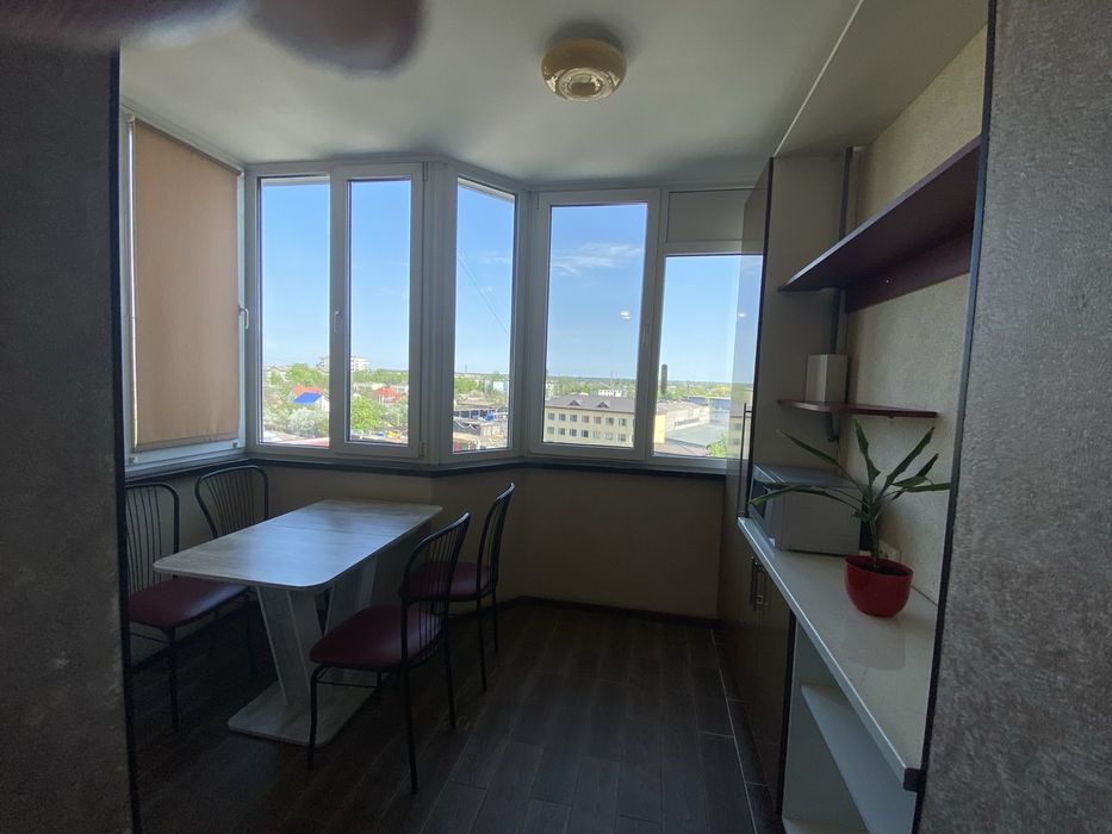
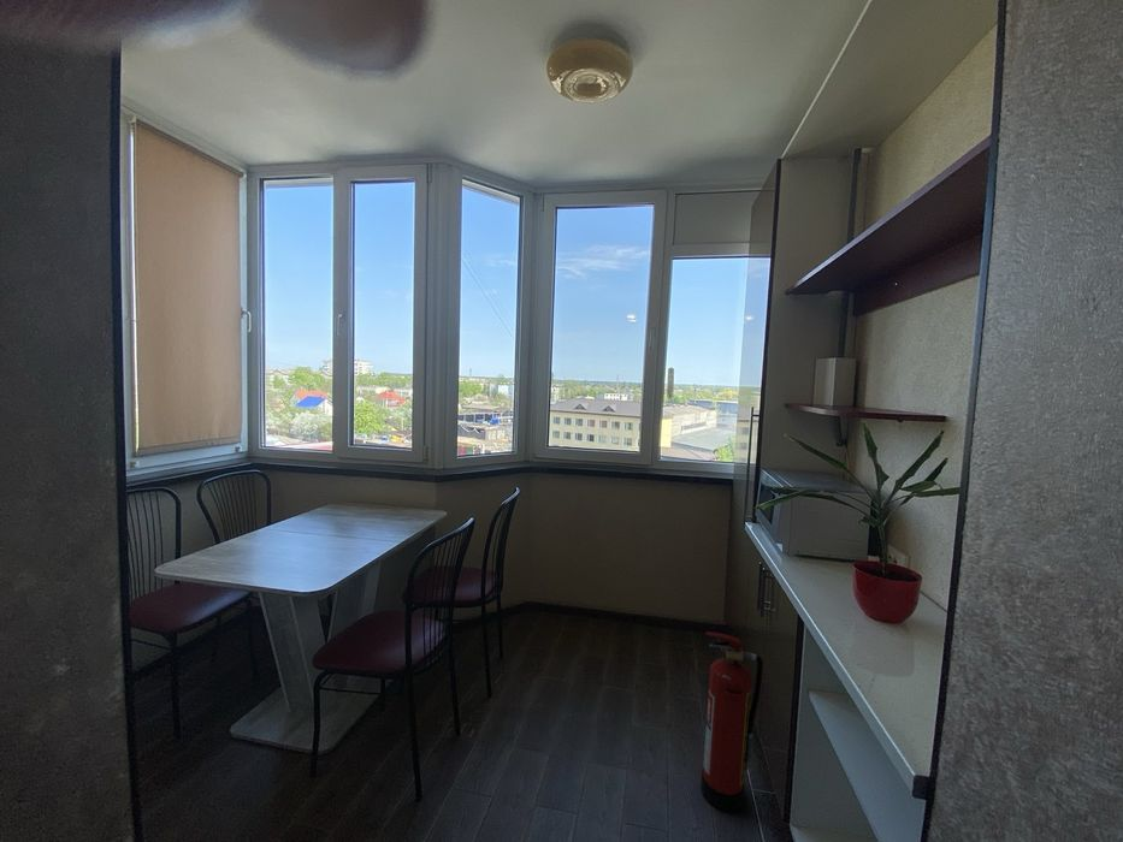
+ fire extinguisher (728, 716)
